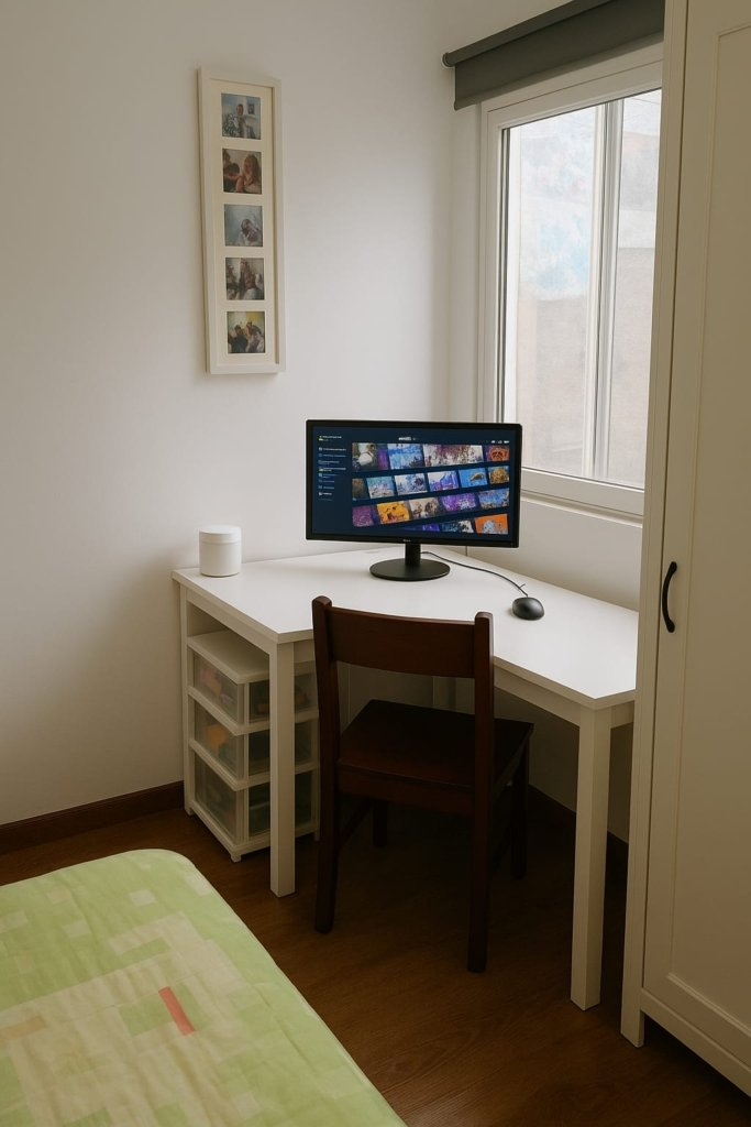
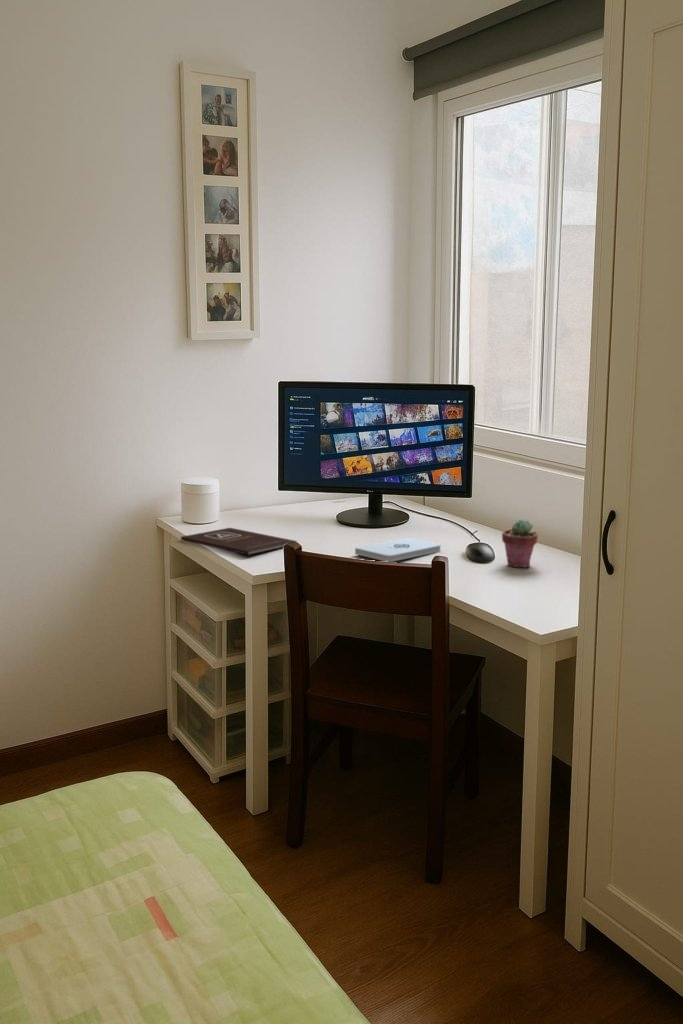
+ book (238, 540)
+ potted succulent (519, 542)
+ notepad (399, 549)
